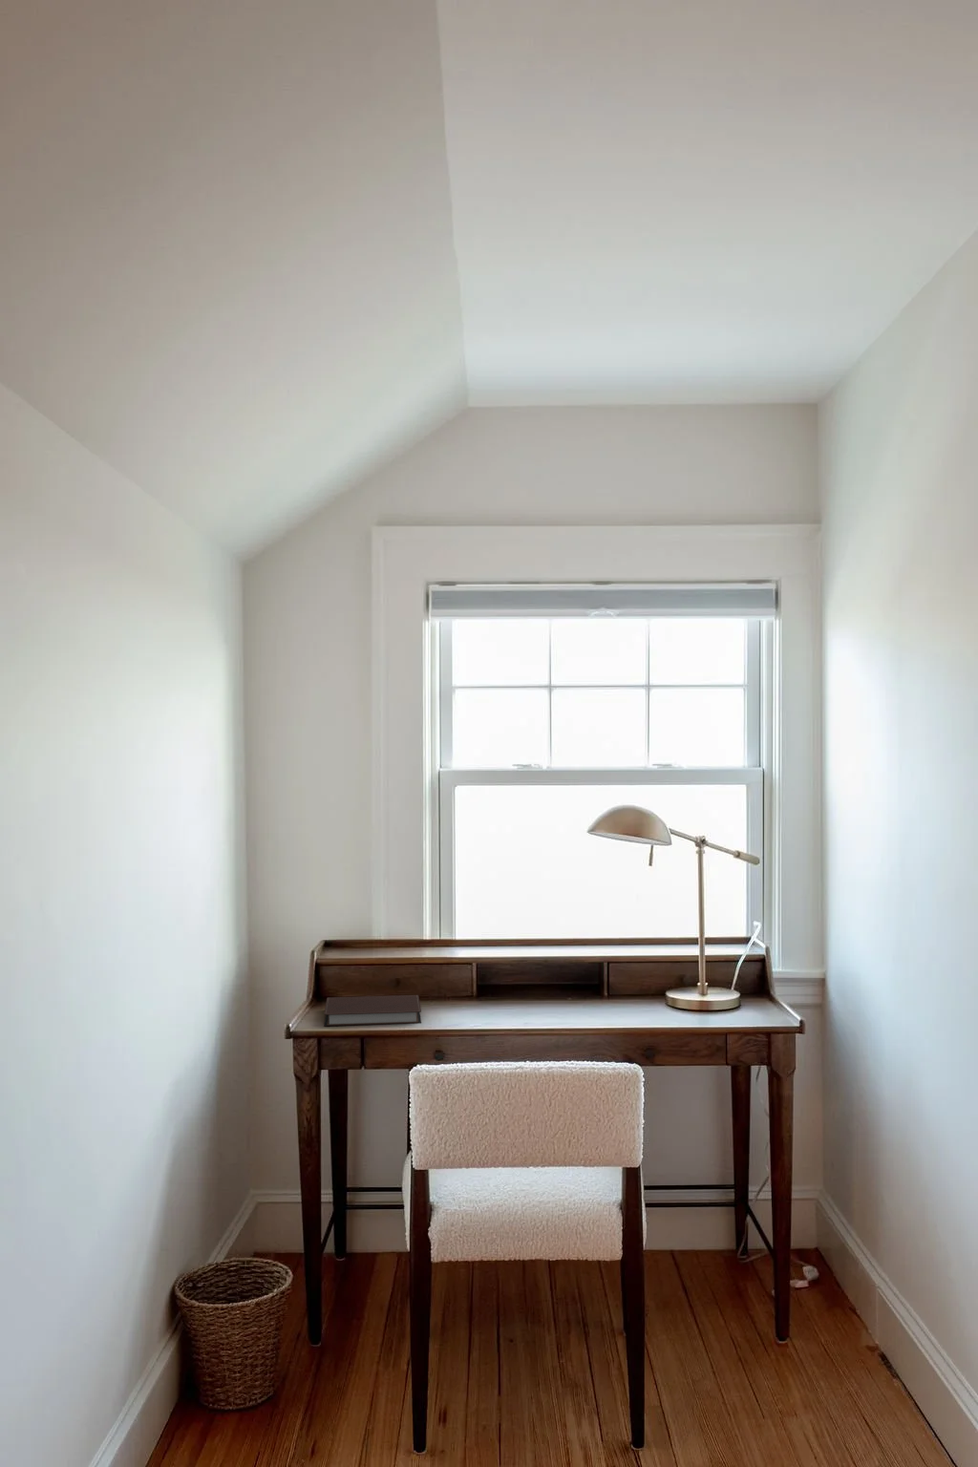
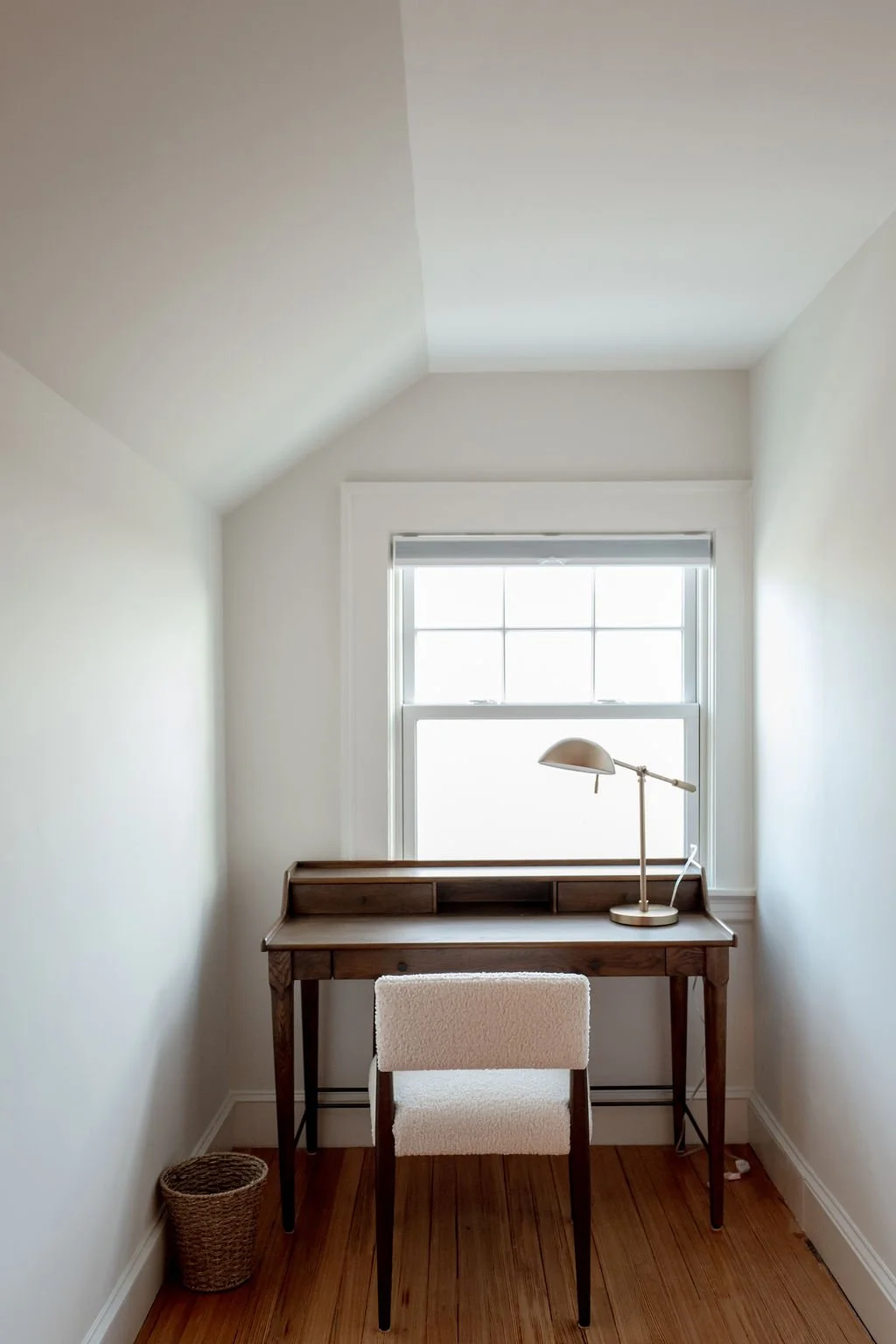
- notebook (372, 1010)
